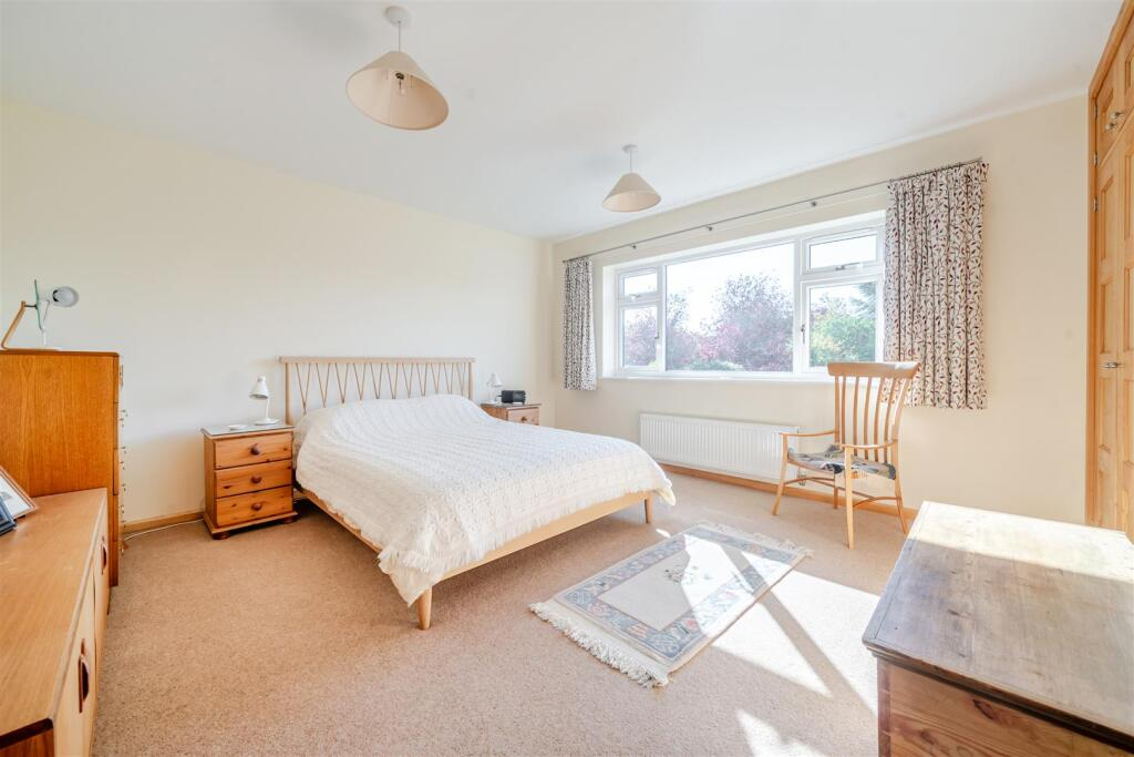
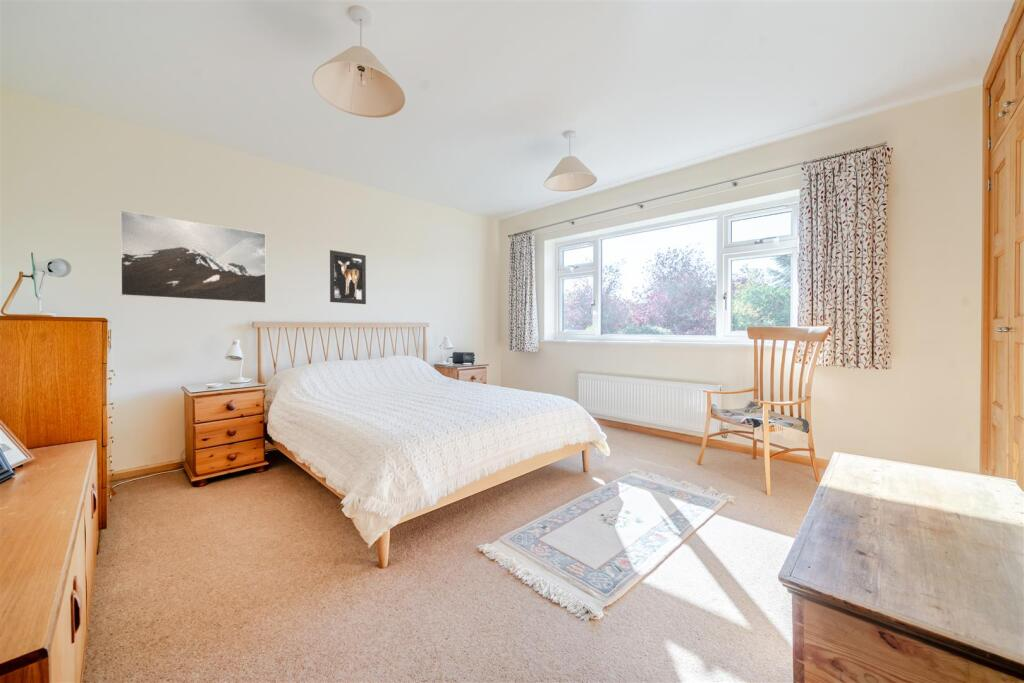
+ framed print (200, 261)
+ wall art (348, 278)
